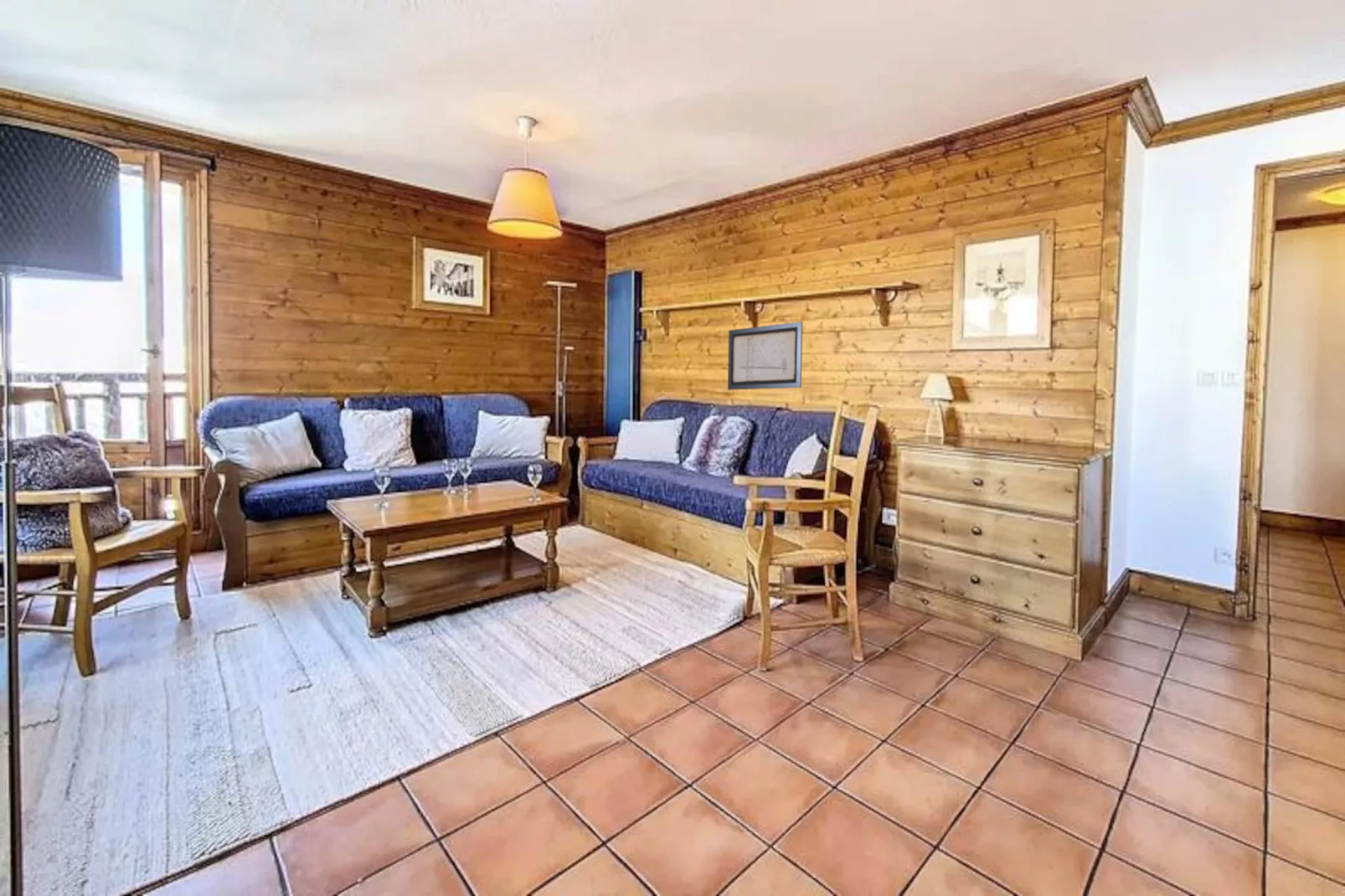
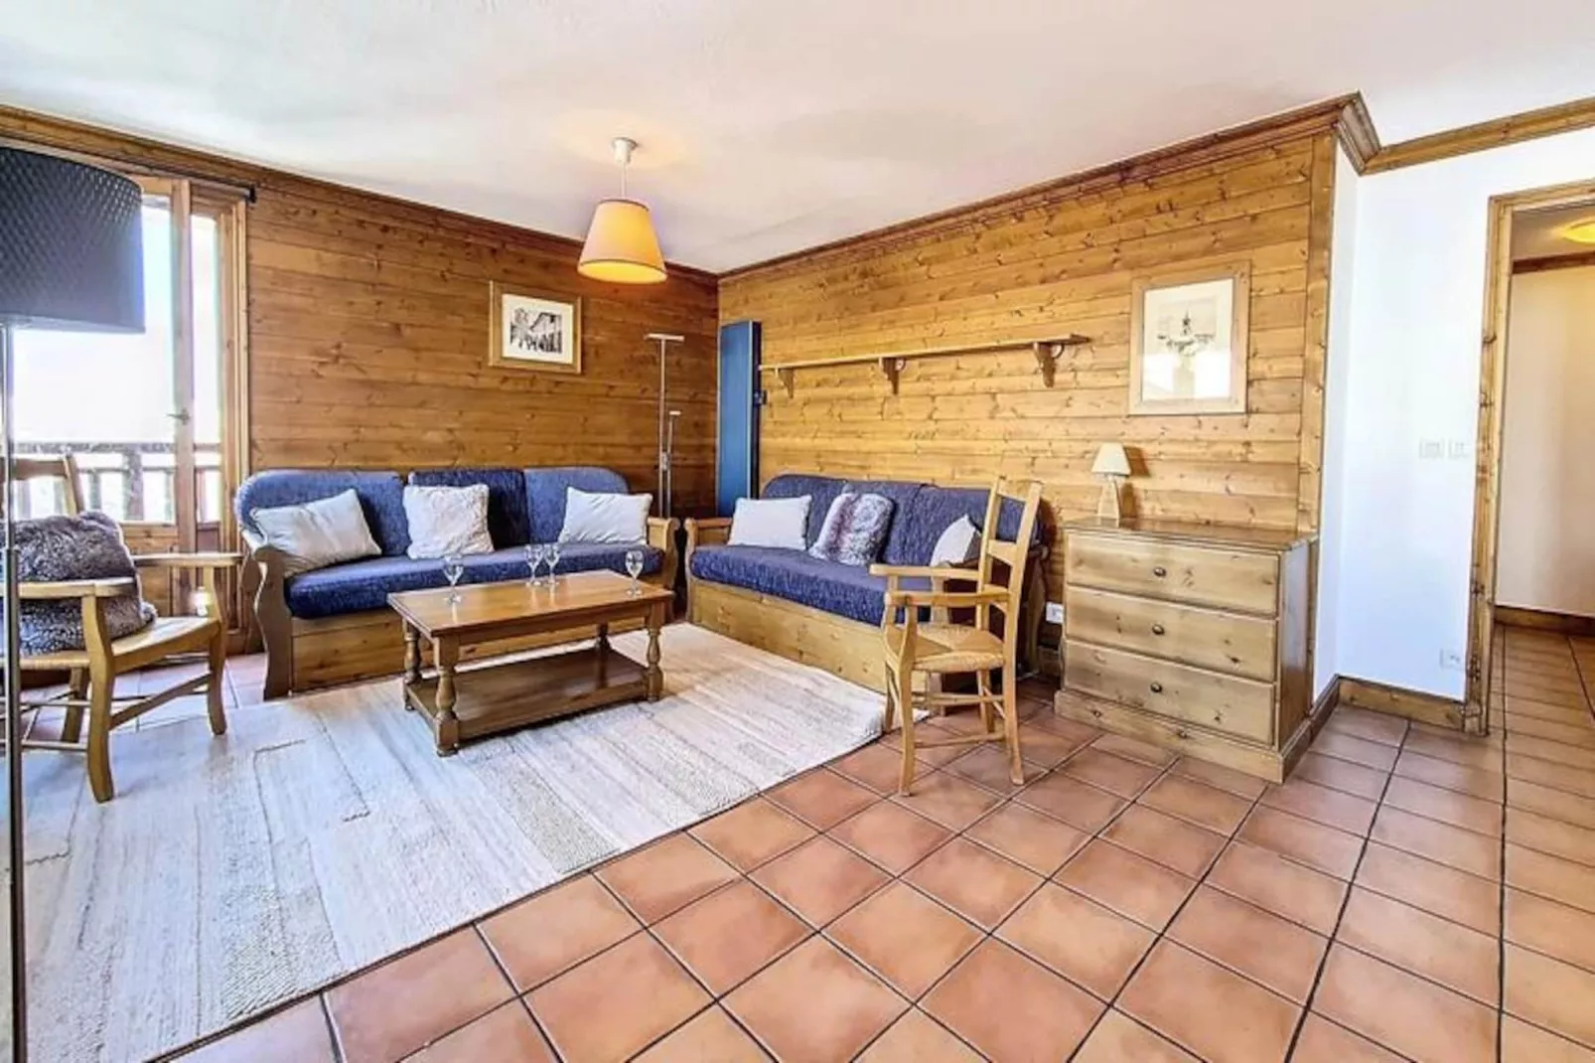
- wall art (763, 358)
